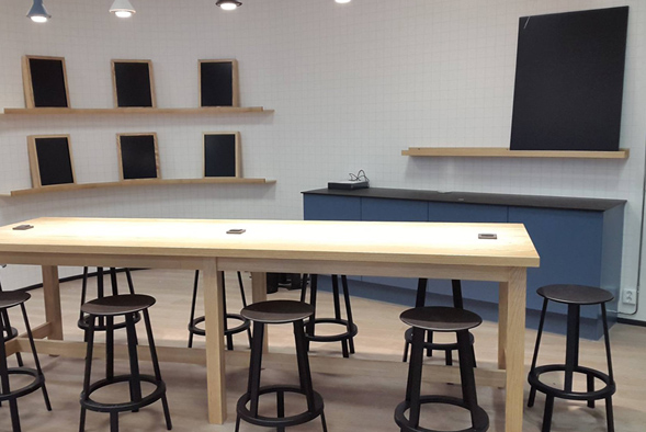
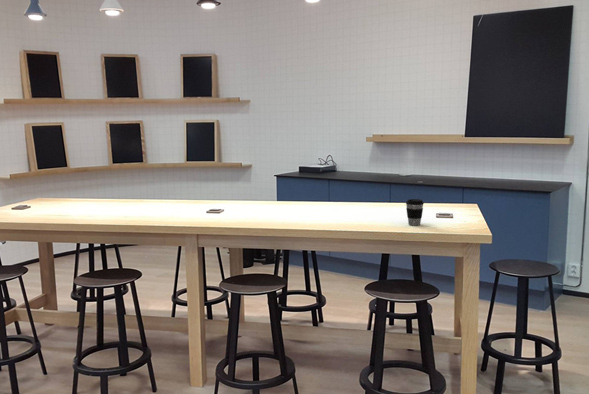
+ coffee cup (414, 212)
